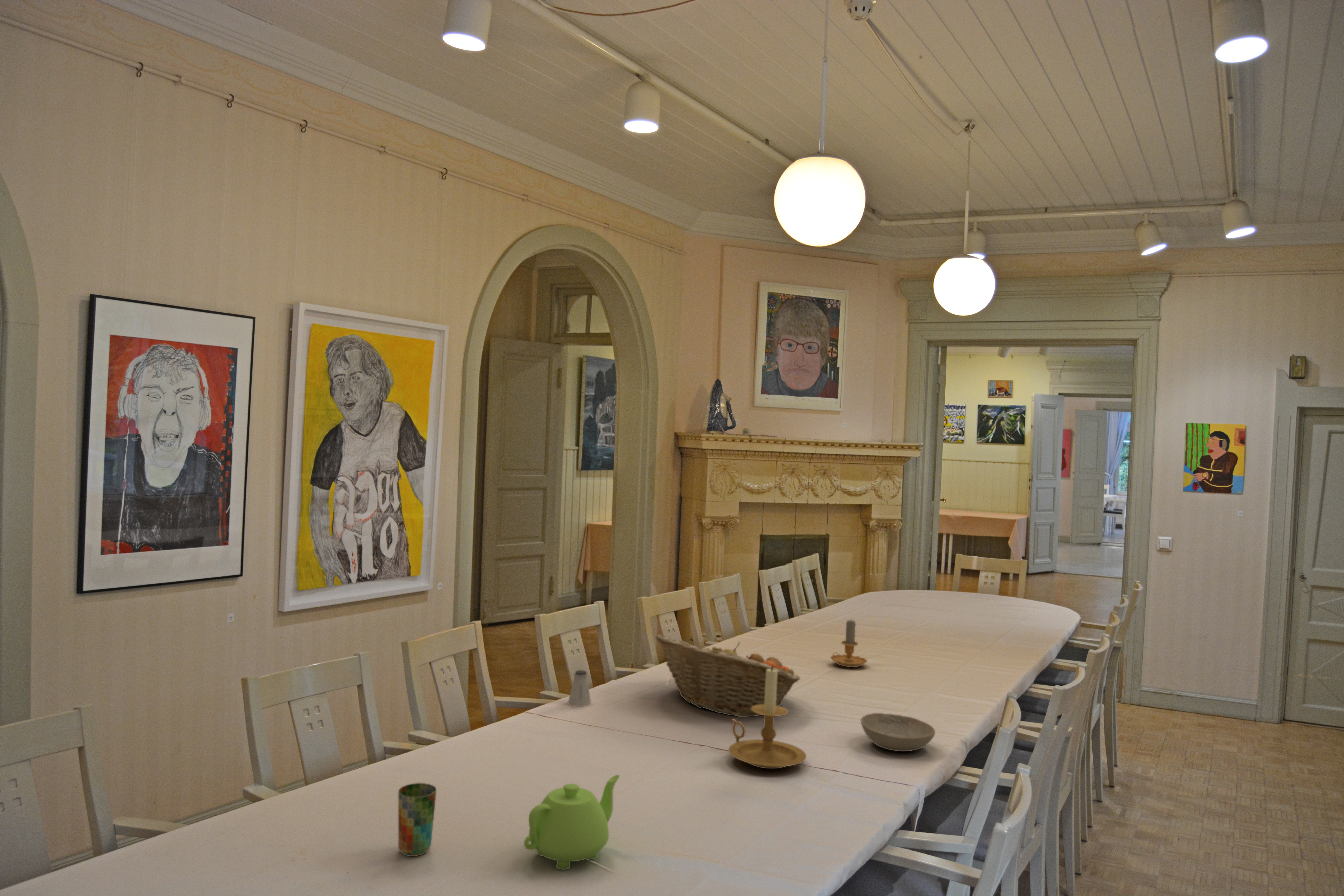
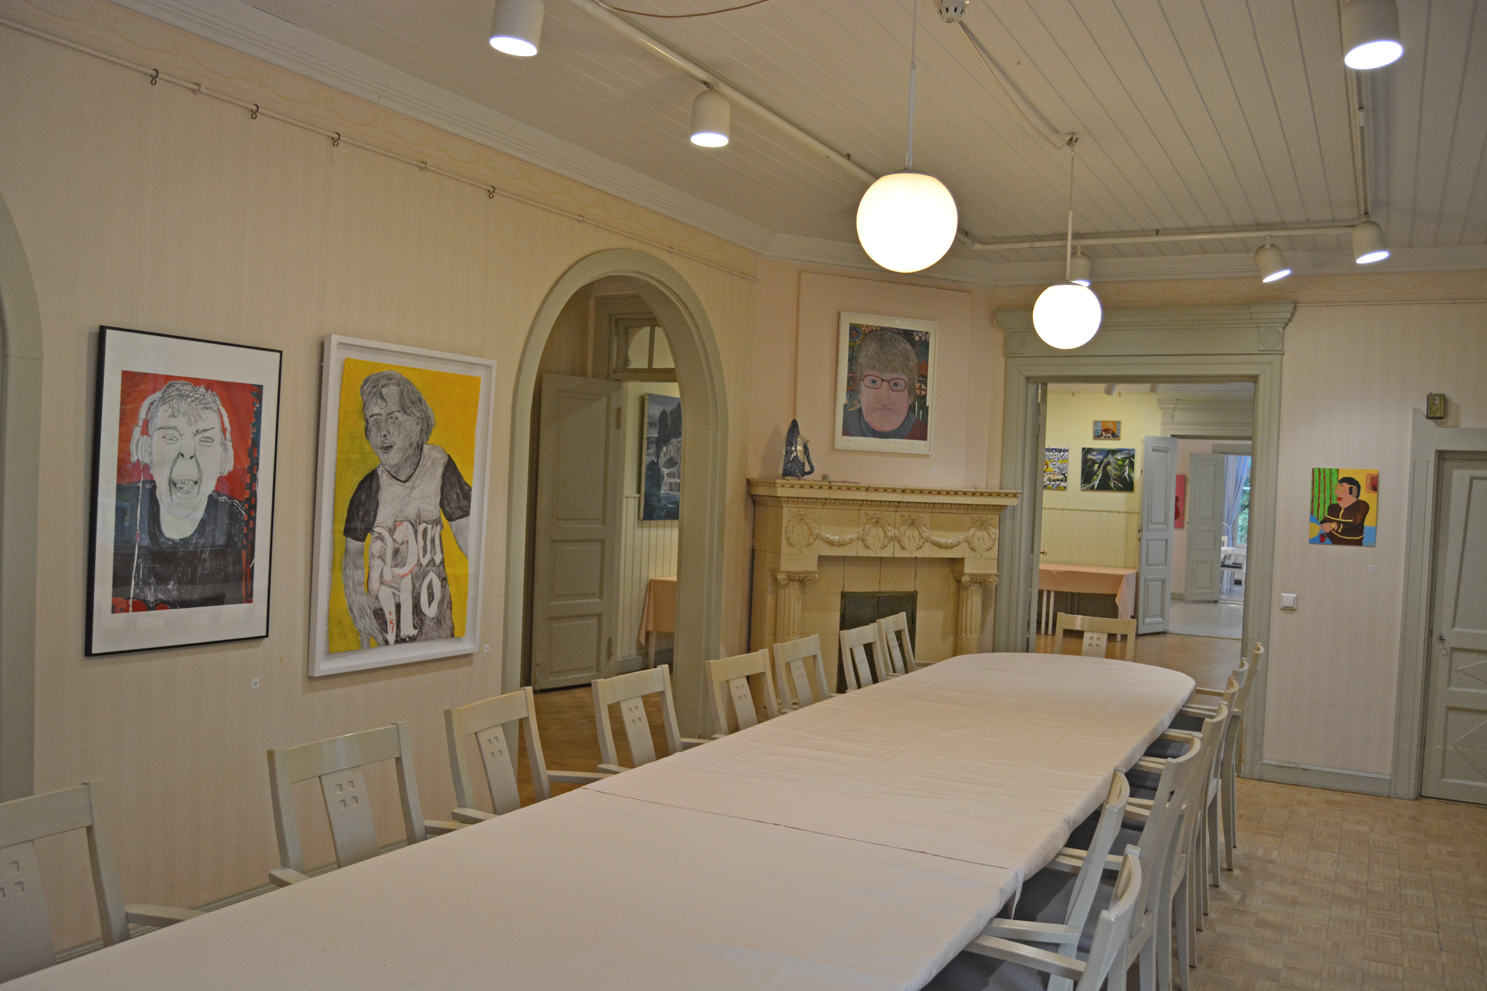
- candle holder (769, 714)
- saltshaker (580, 687)
- cup (416, 820)
- teapot (574, 819)
- fruit basket (725, 669)
- bowl (897, 734)
- candle (847, 642)
